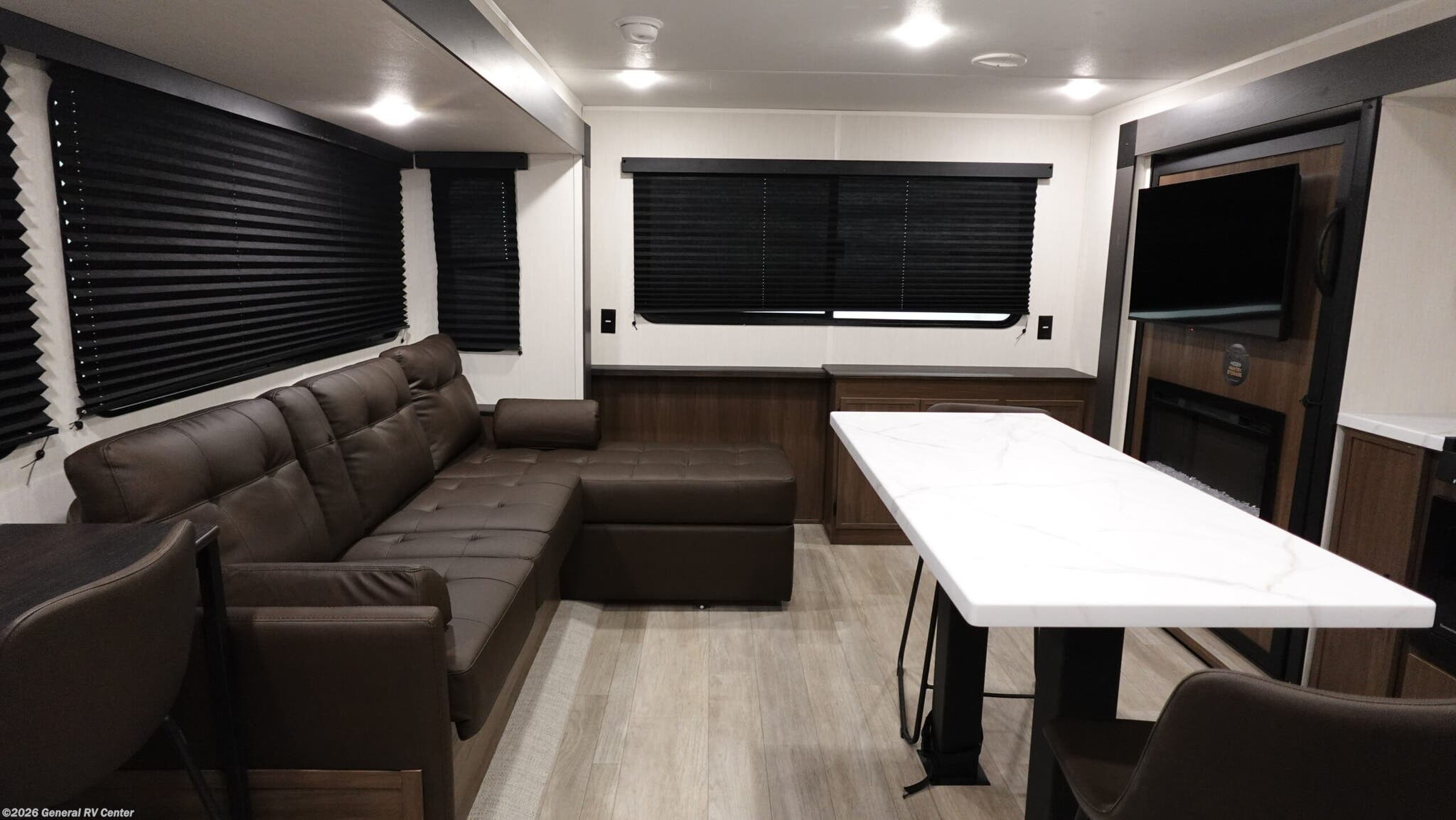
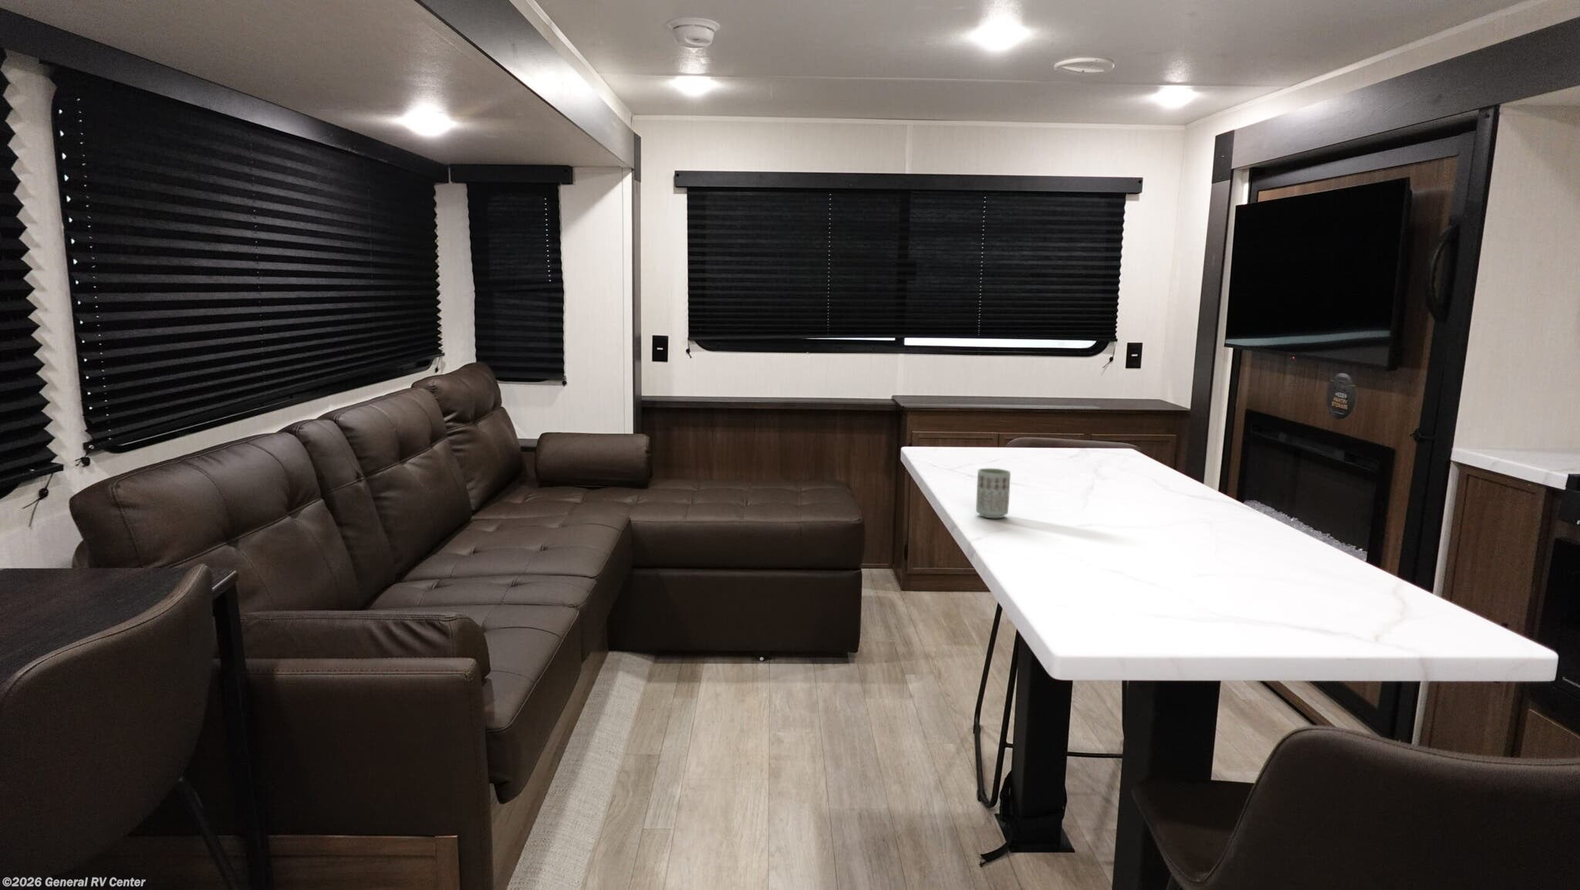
+ cup (993, 493)
